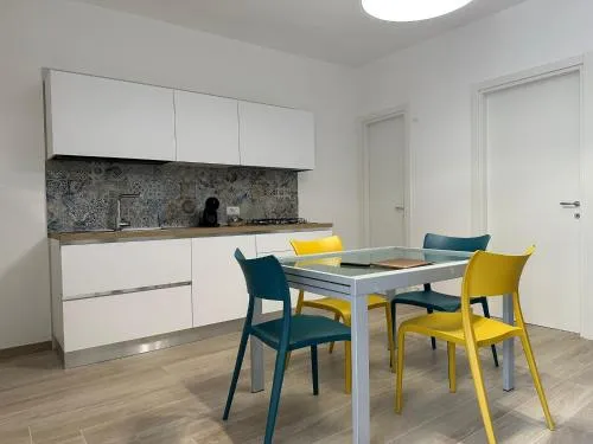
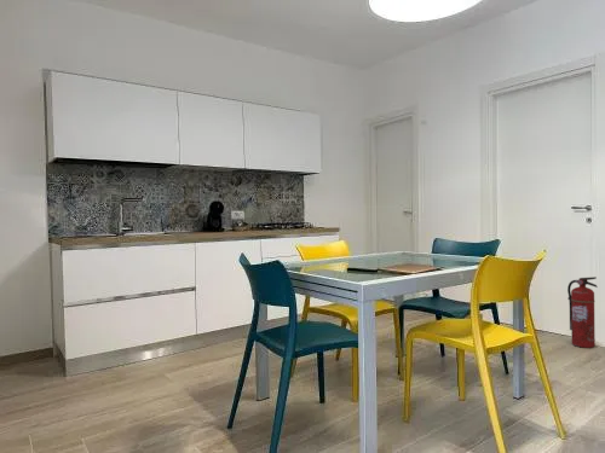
+ fire extinguisher (582, 310)
